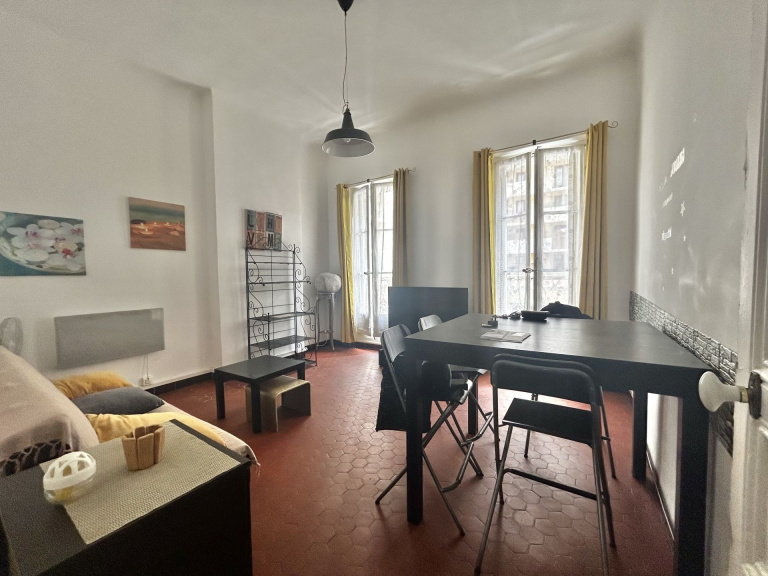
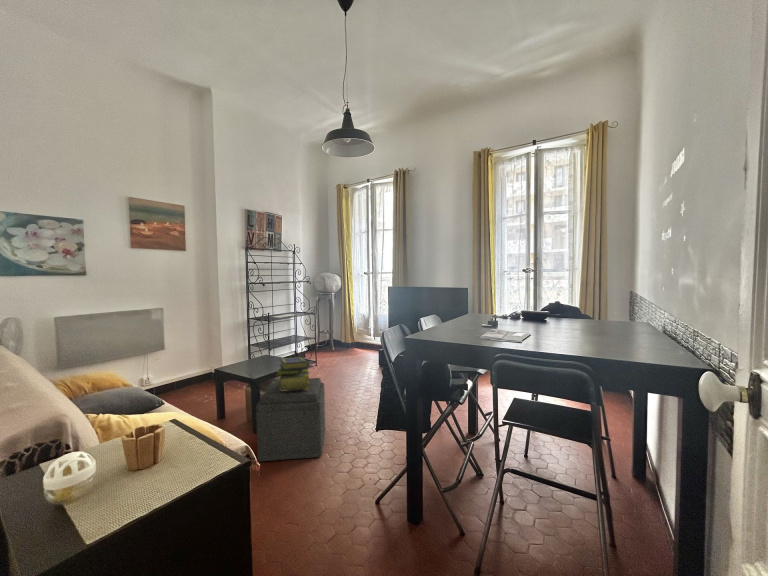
+ ottoman (293, 415)
+ stack of books (293, 372)
